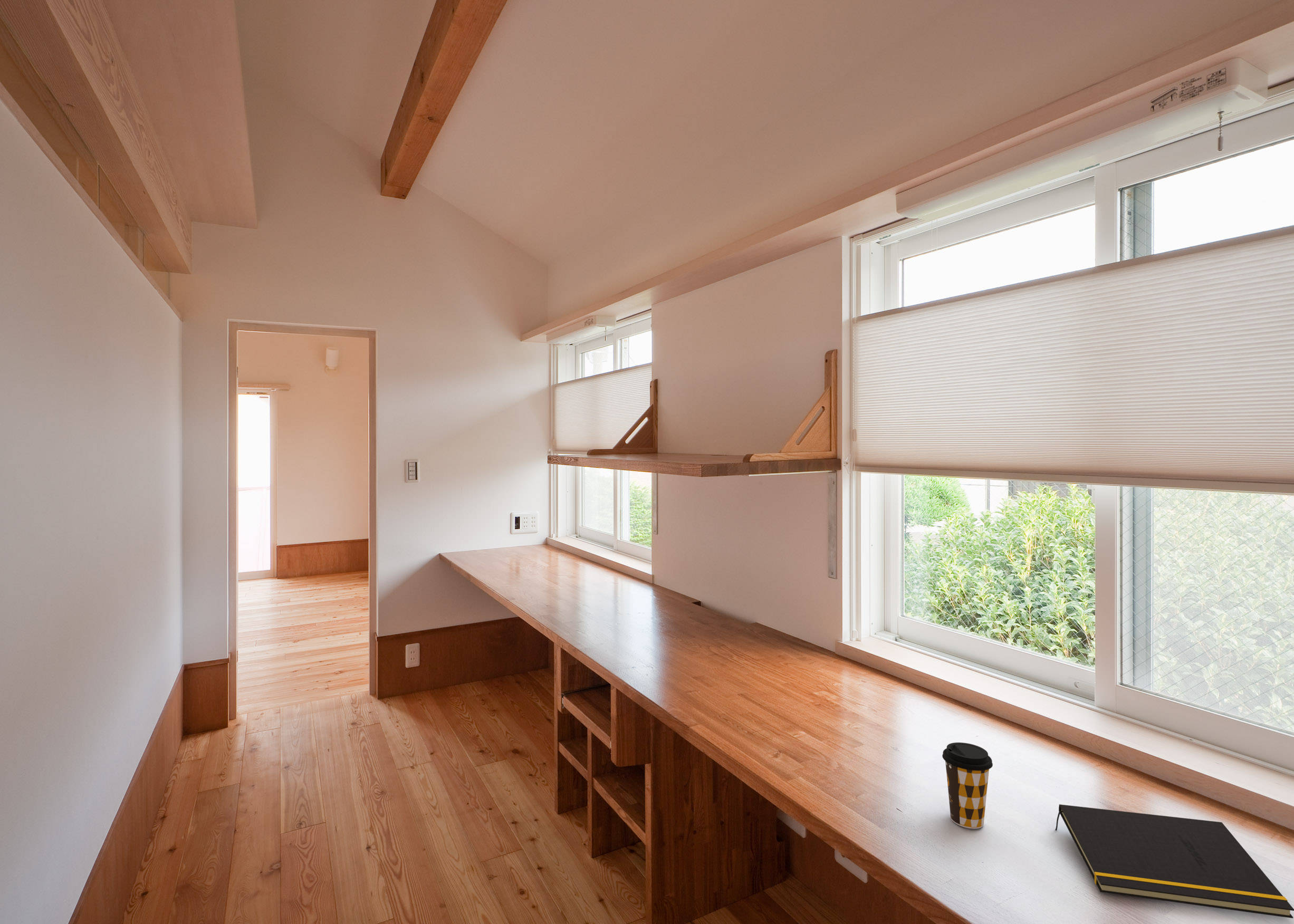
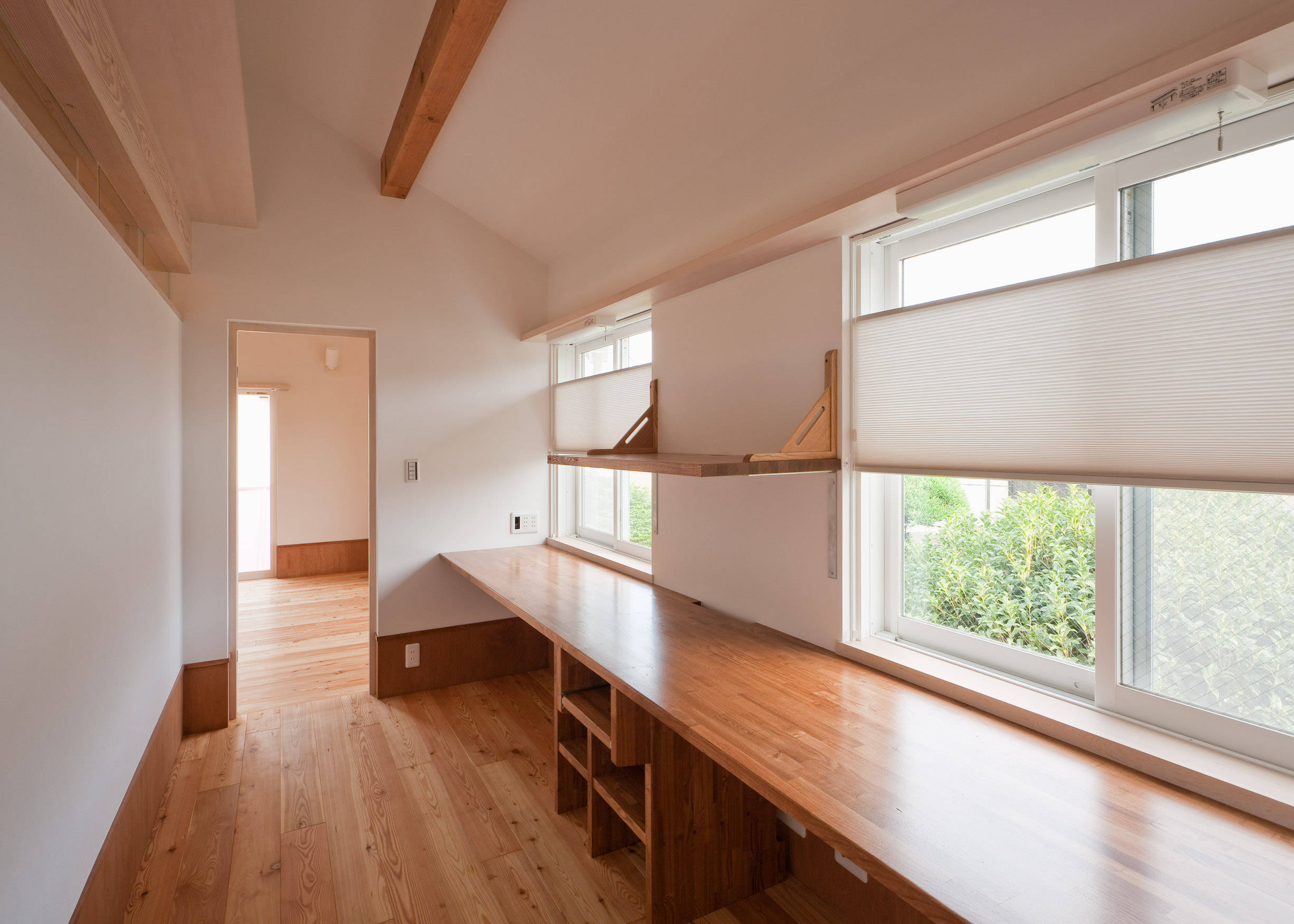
- notepad (1164, 855)
- coffee cup (967, 785)
